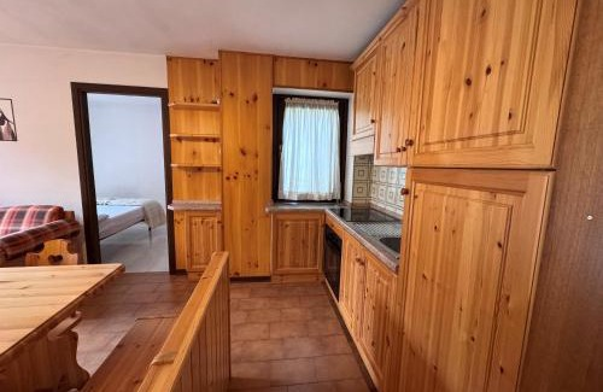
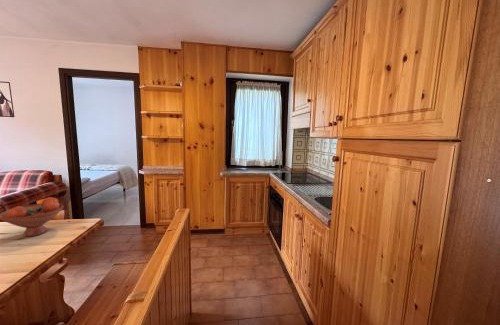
+ fruit bowl (33, 217)
